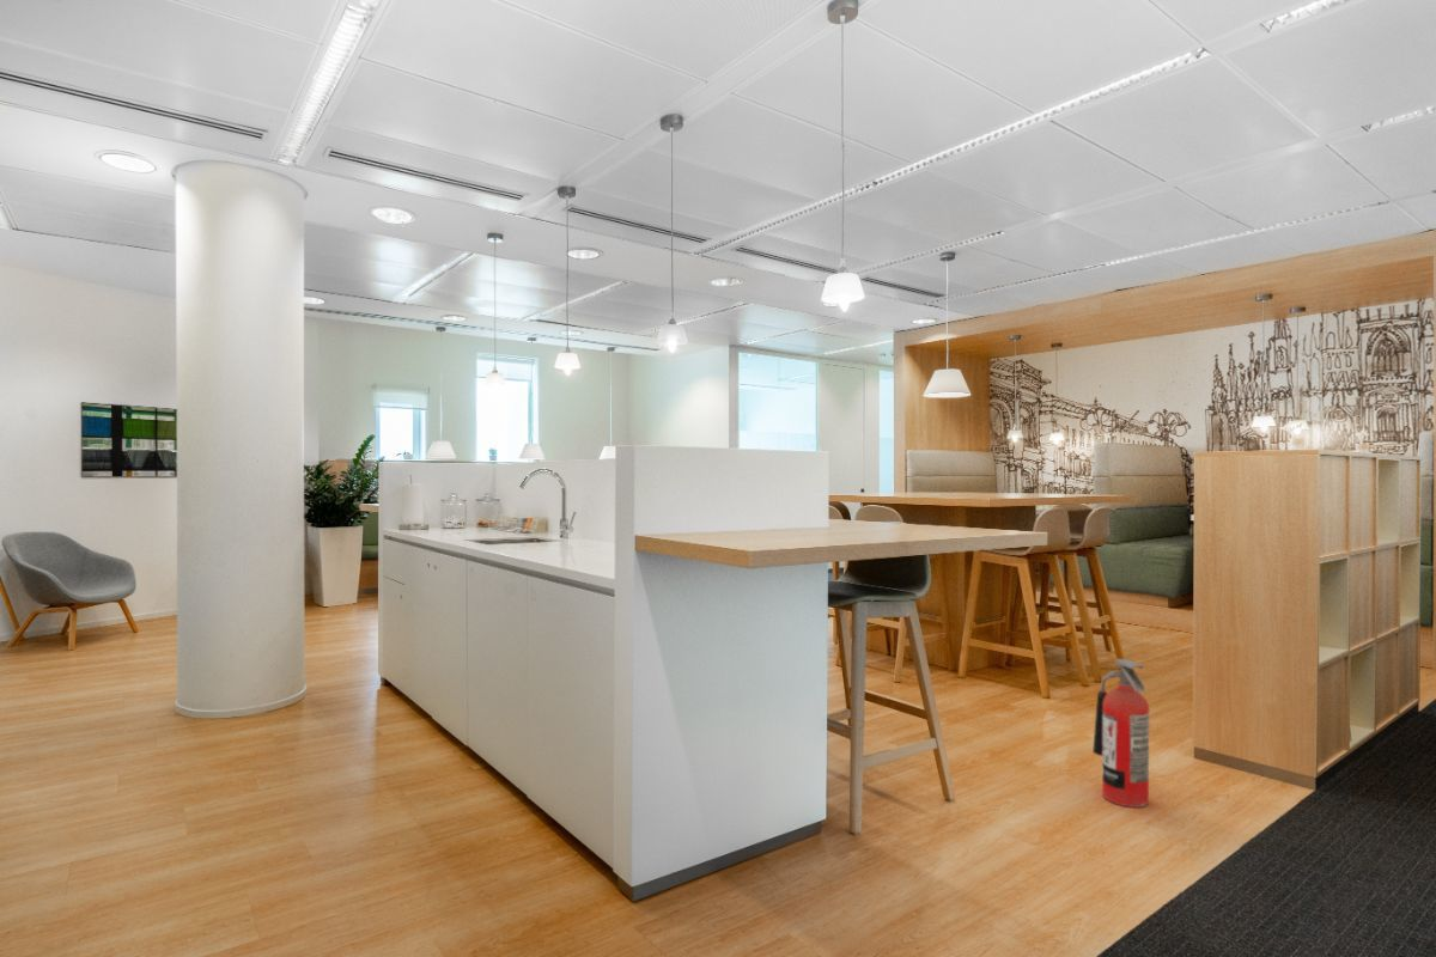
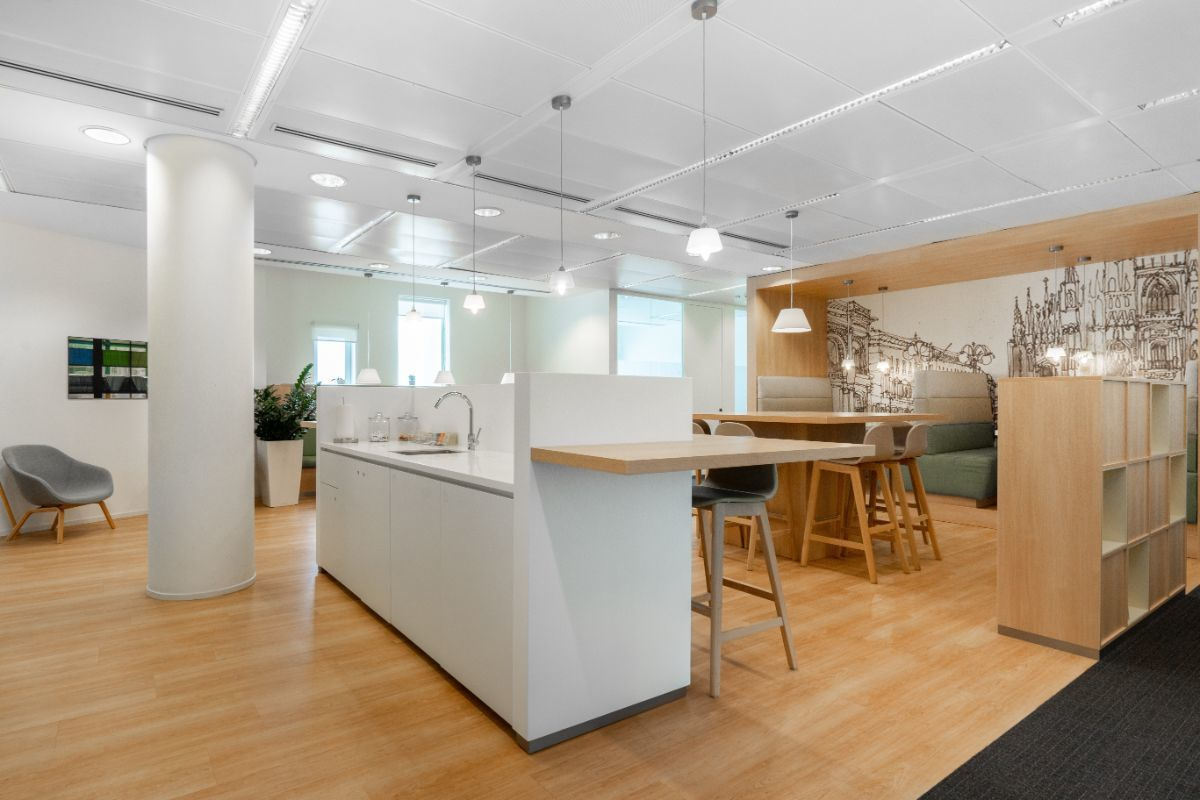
- fire extinguisher (1124, 727)
